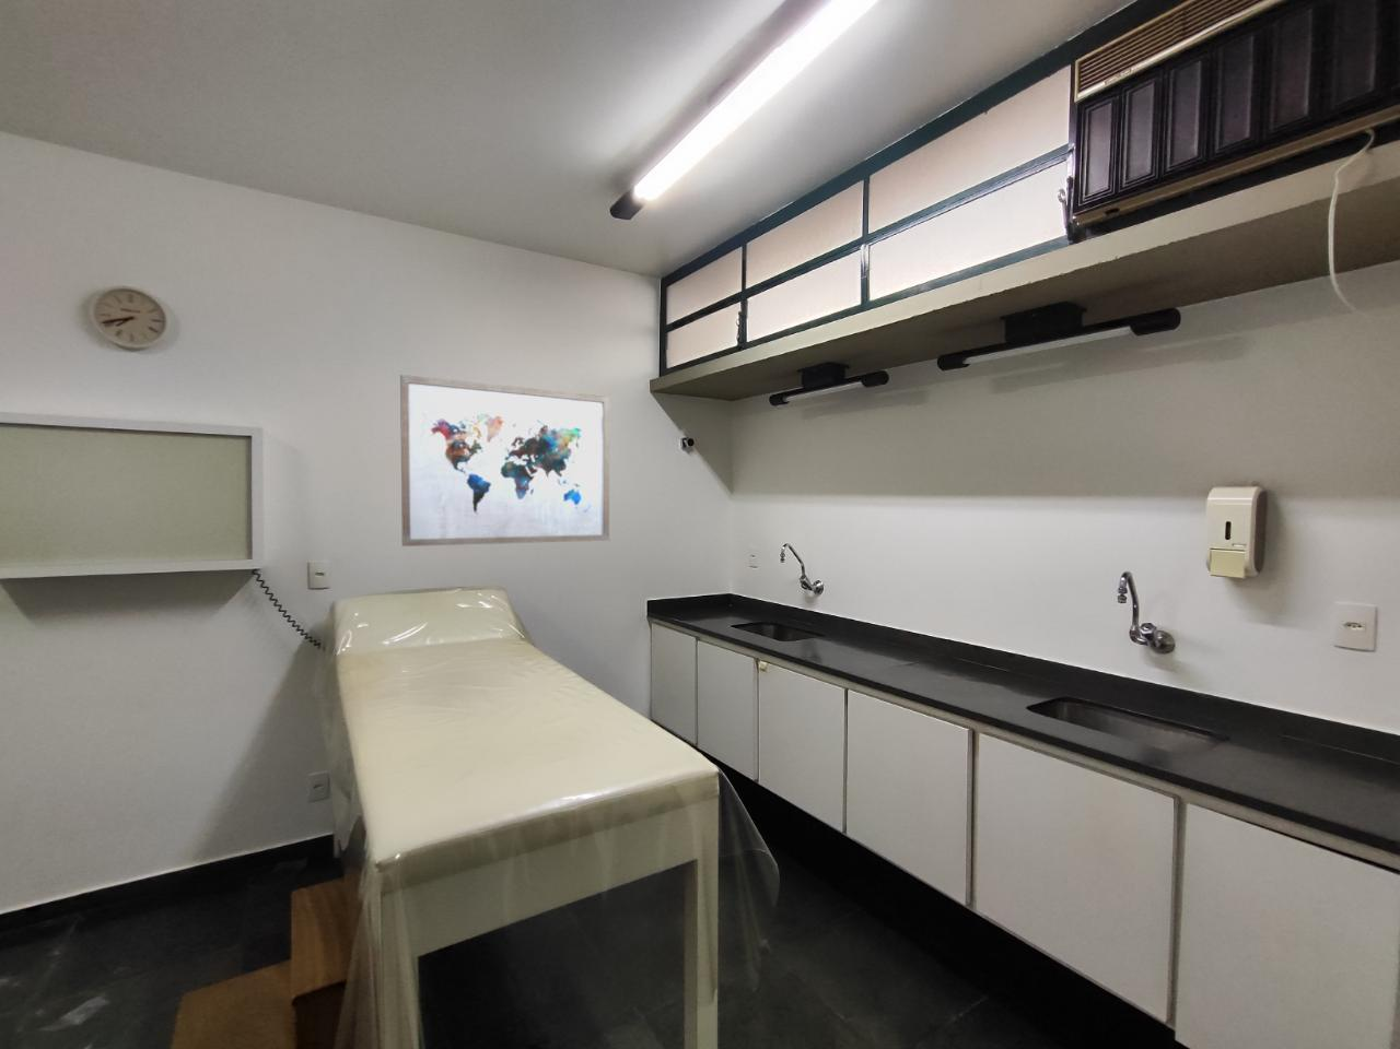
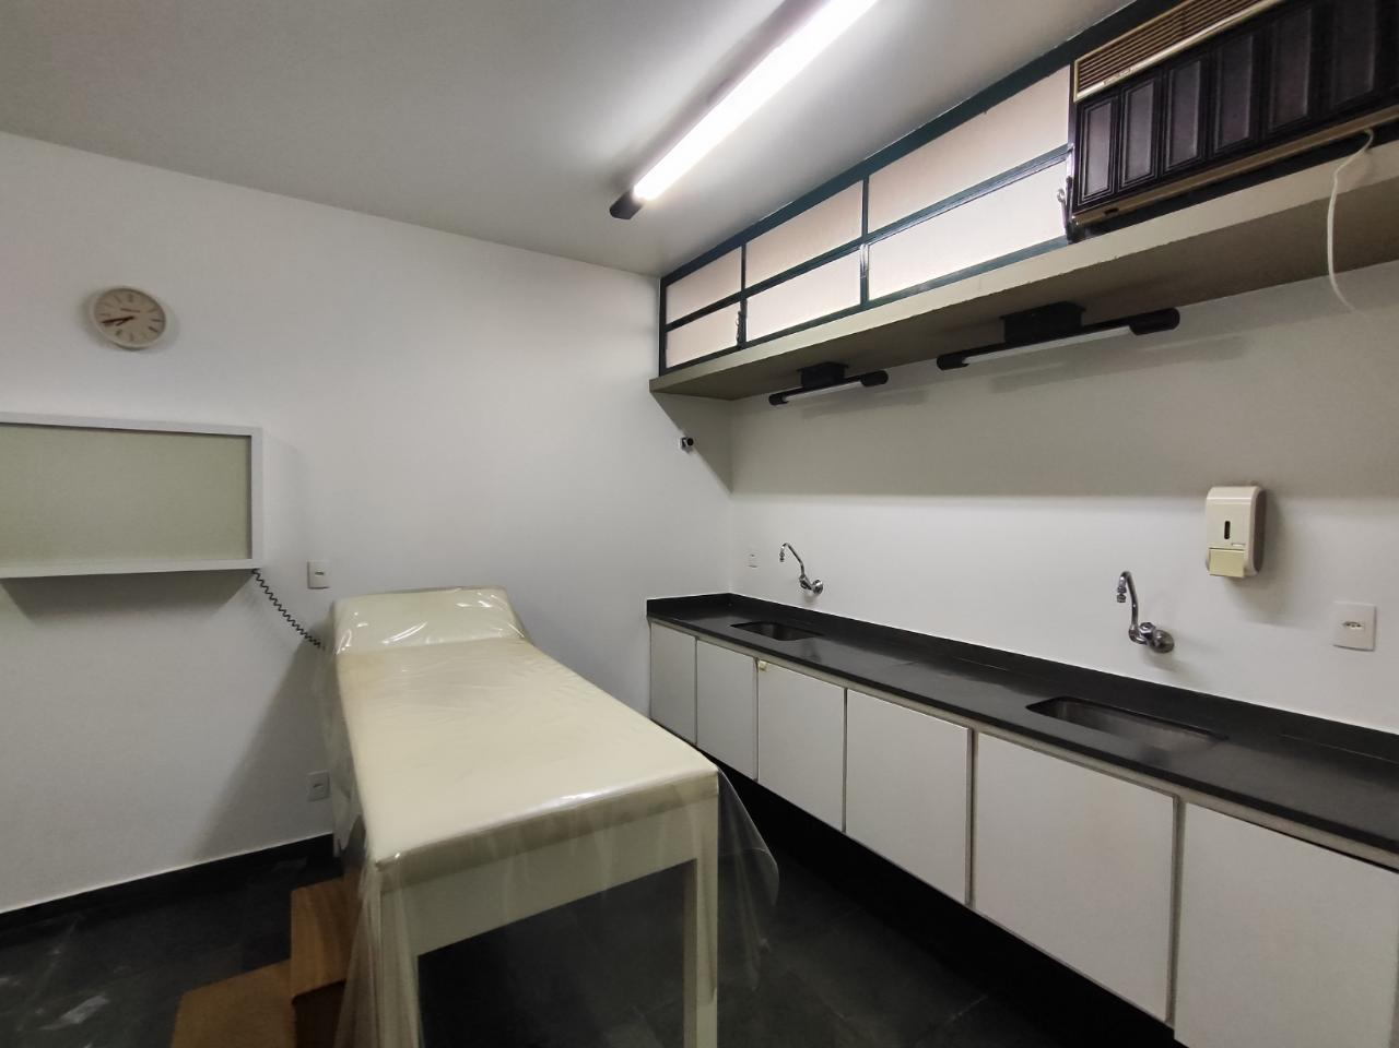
- wall art (514, 464)
